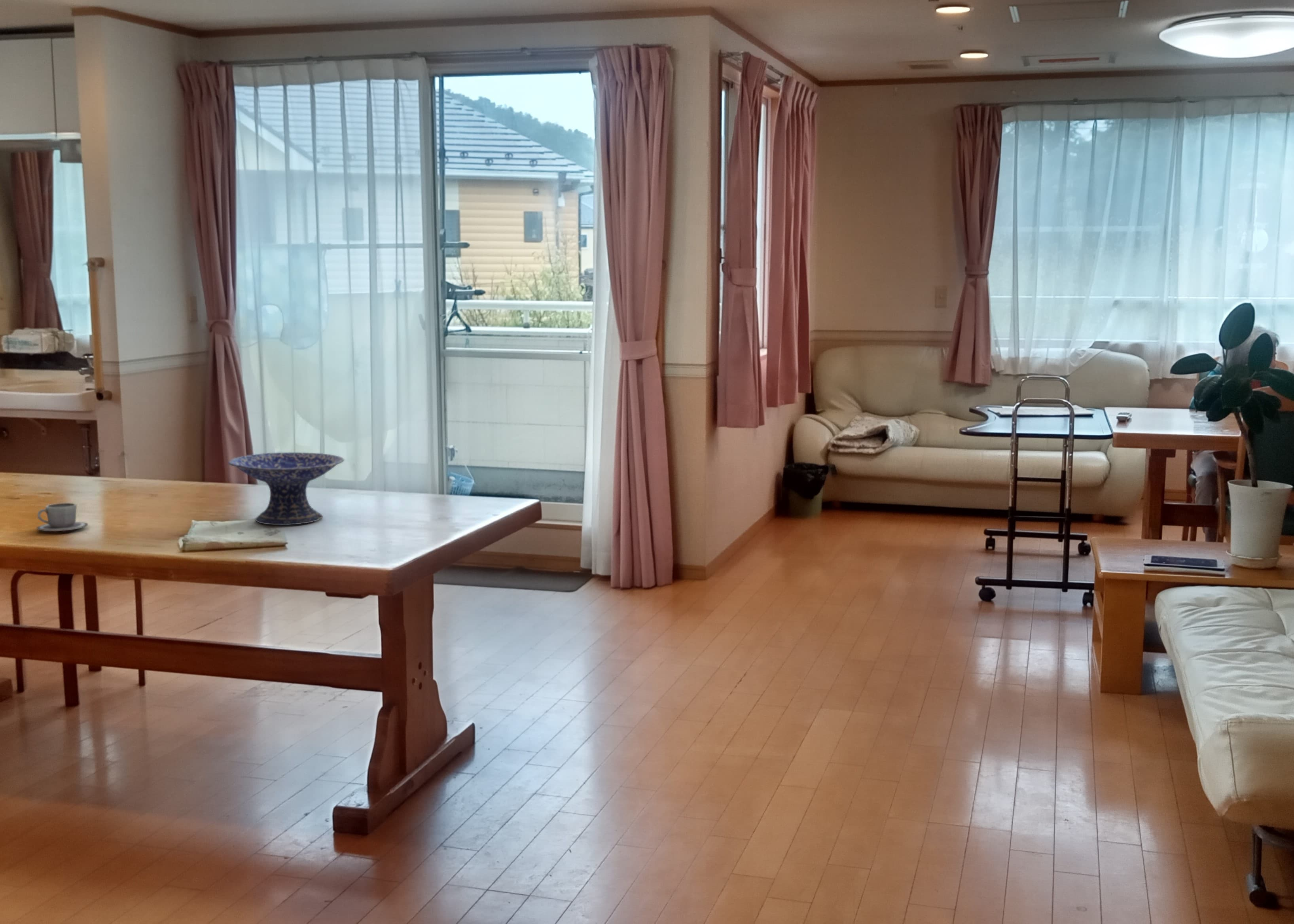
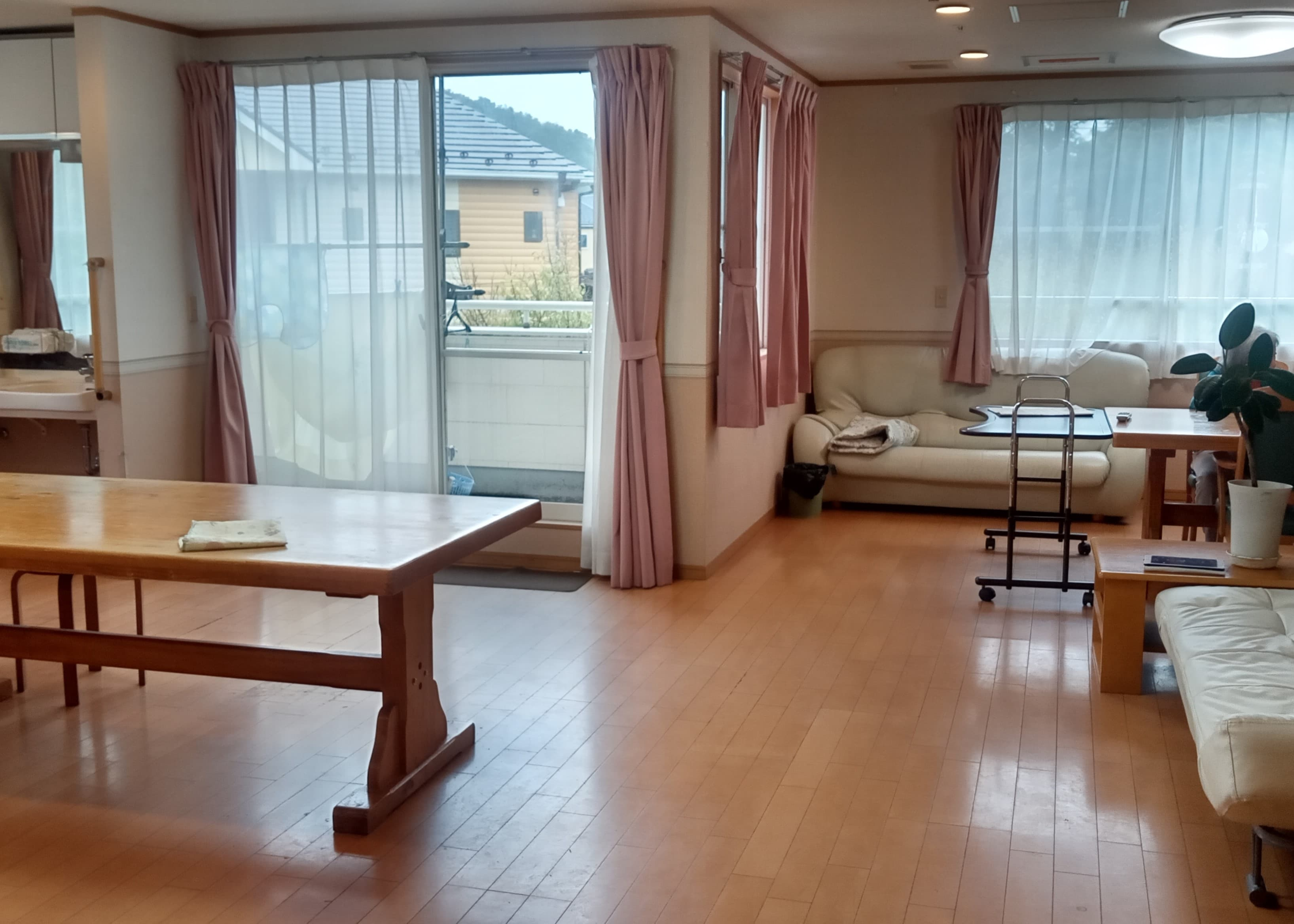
- decorative bowl (288, 489)
- cup (62, 517)
